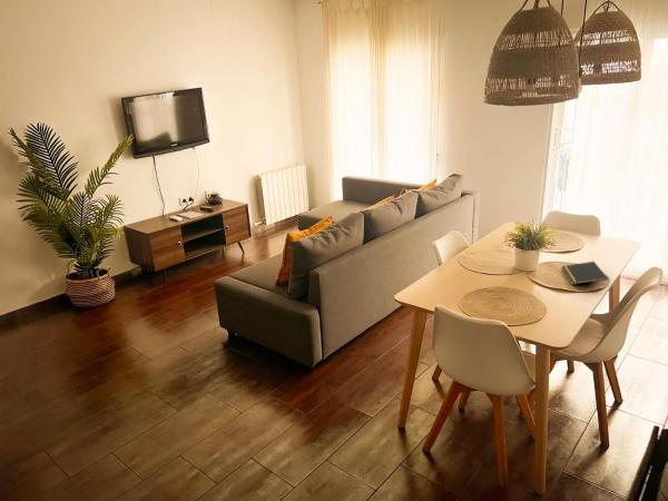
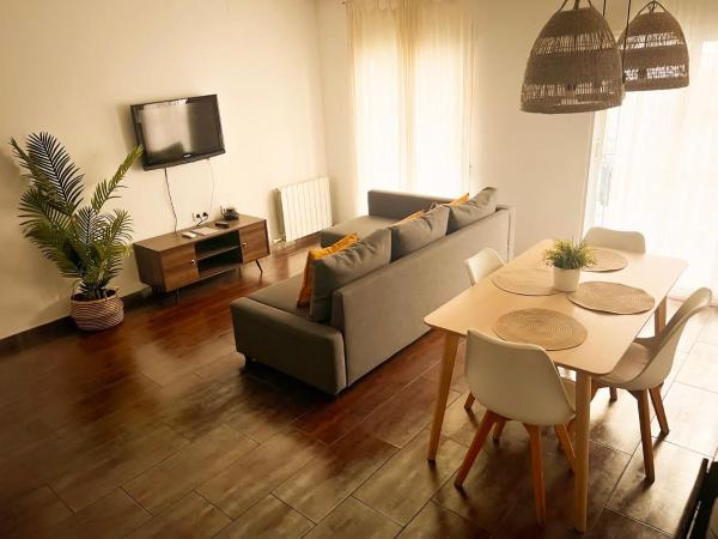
- notepad (582, 272)
